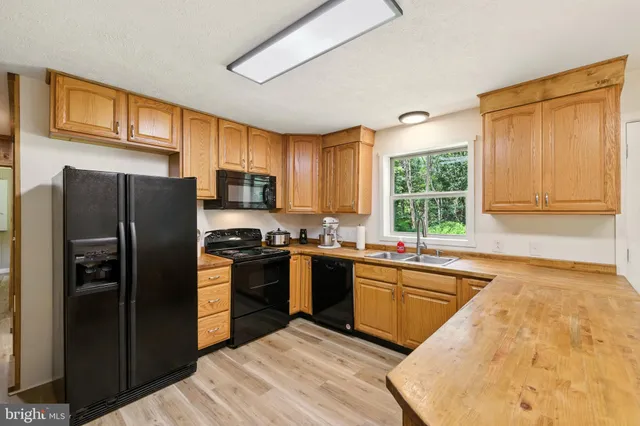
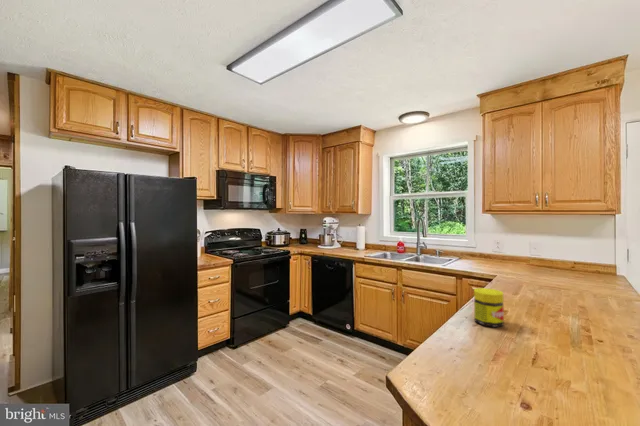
+ jar (488, 307)
